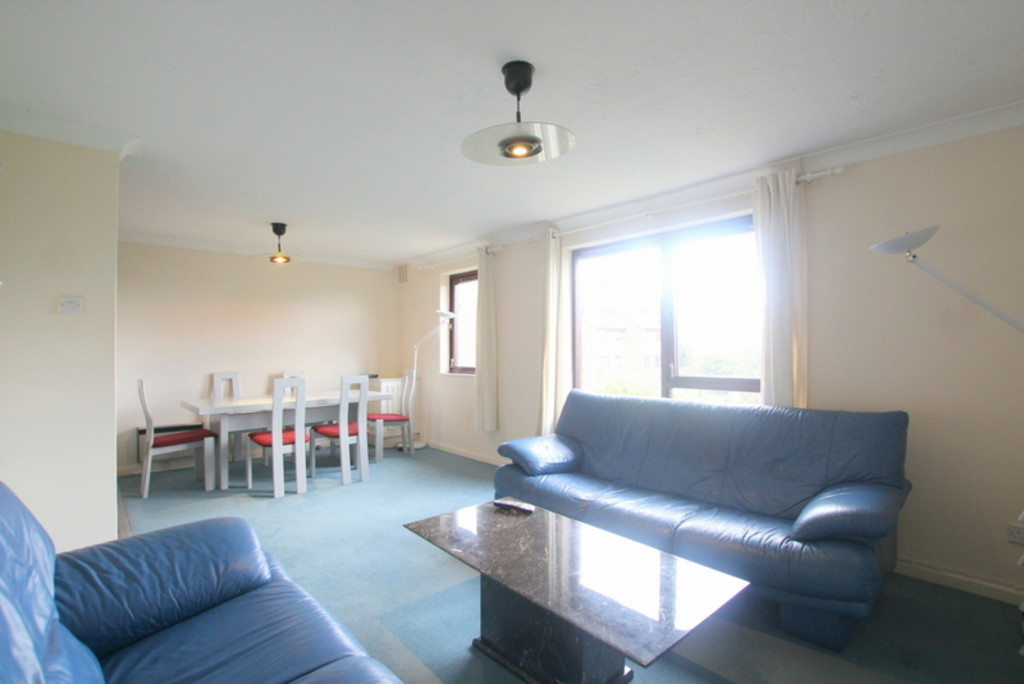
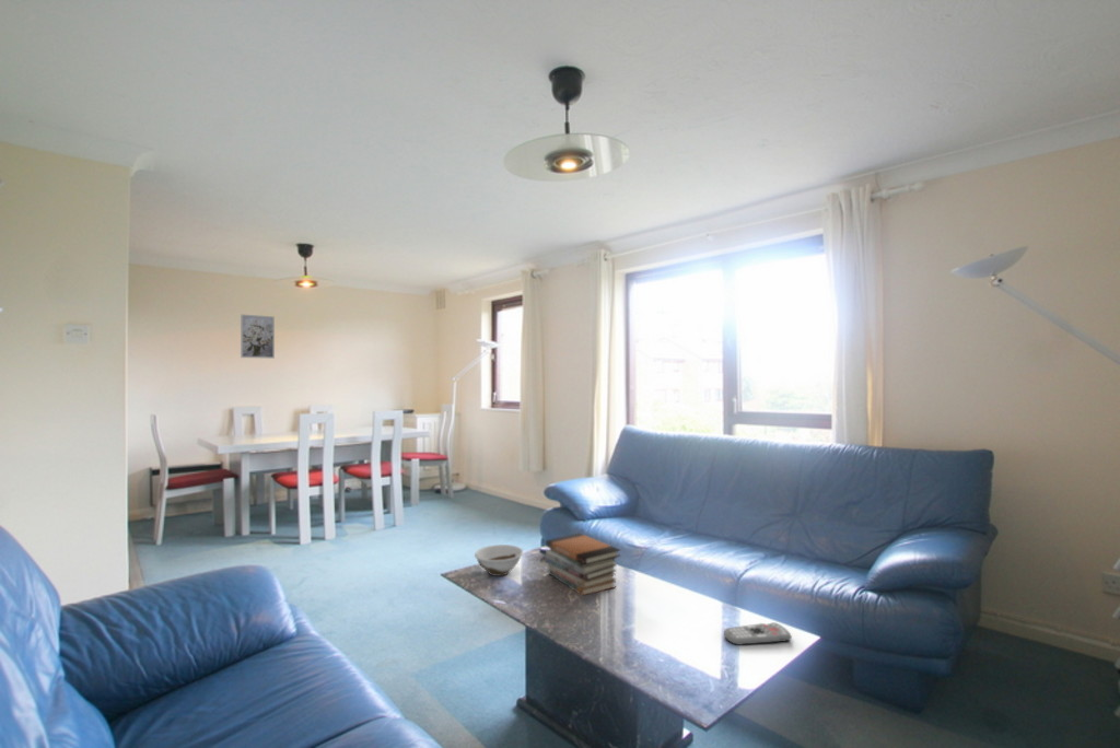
+ bowl (499, 562)
+ remote control (756, 634)
+ wall art (257, 336)
+ book stack (581, 562)
